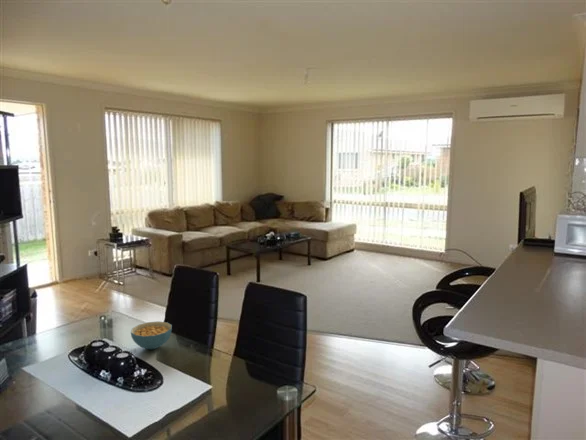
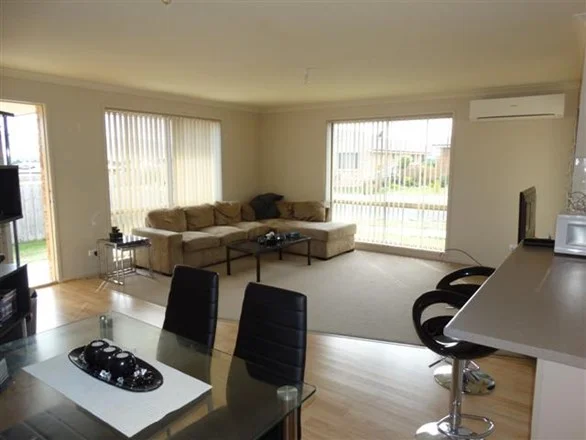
- cereal bowl (152, 337)
